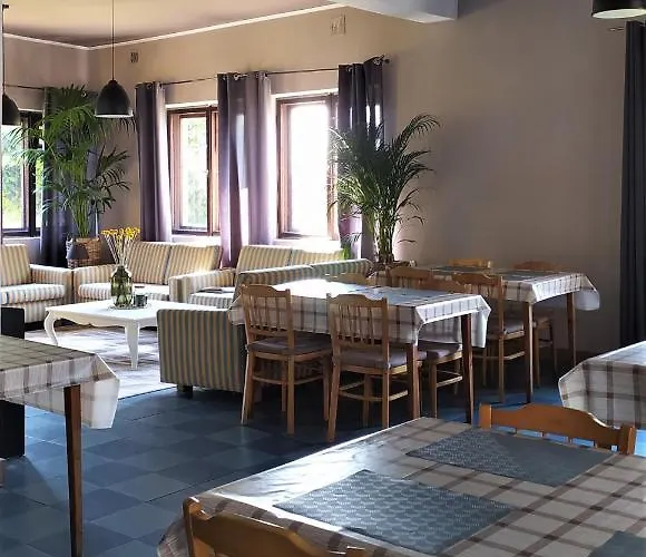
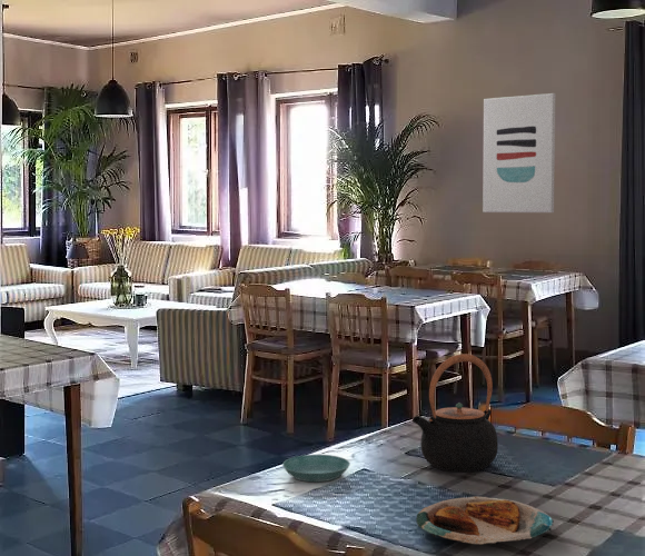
+ teapot (453, 409)
+ wall art (517, 155)
+ saucer (316, 468)
+ plate (482, 520)
